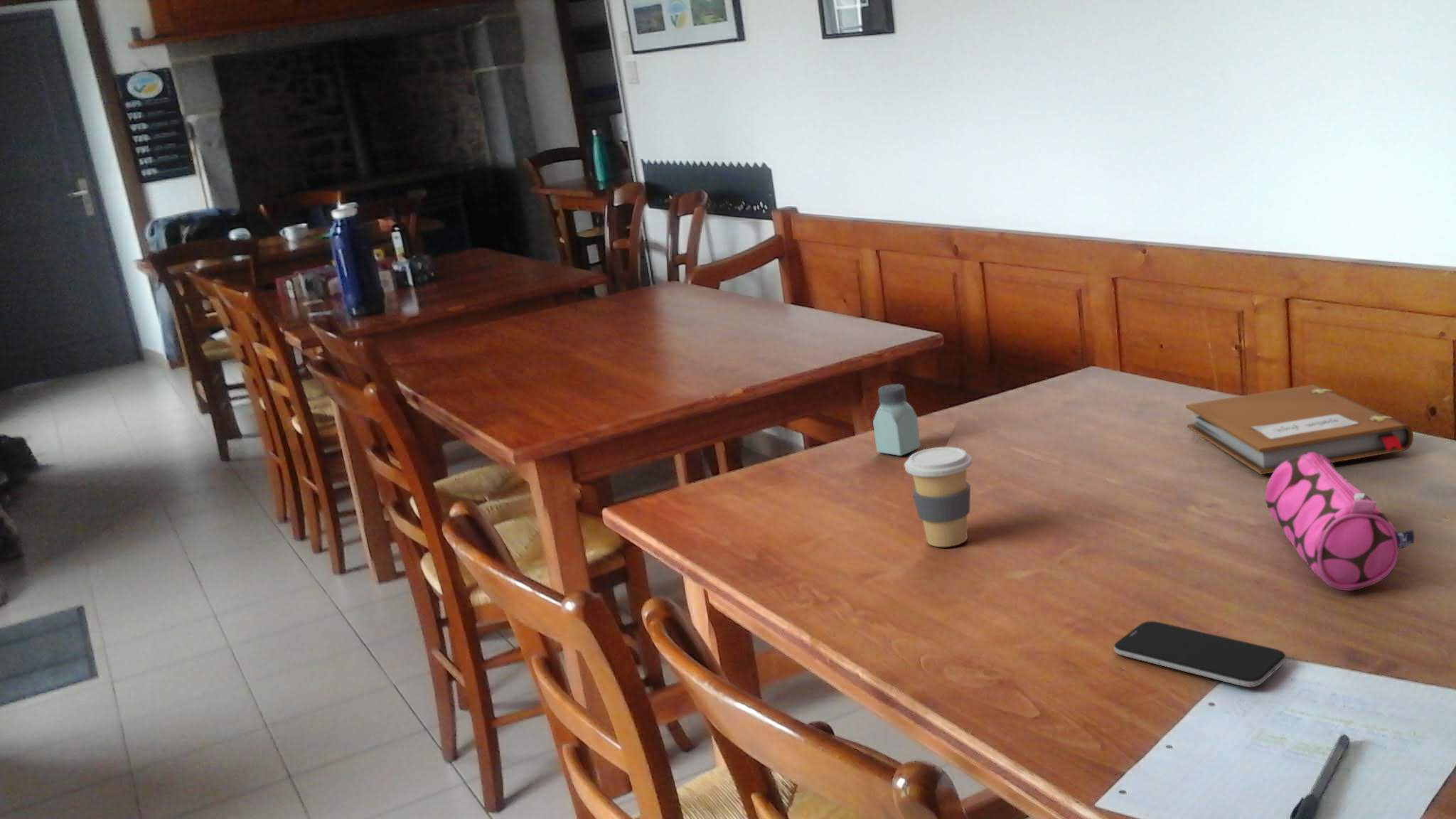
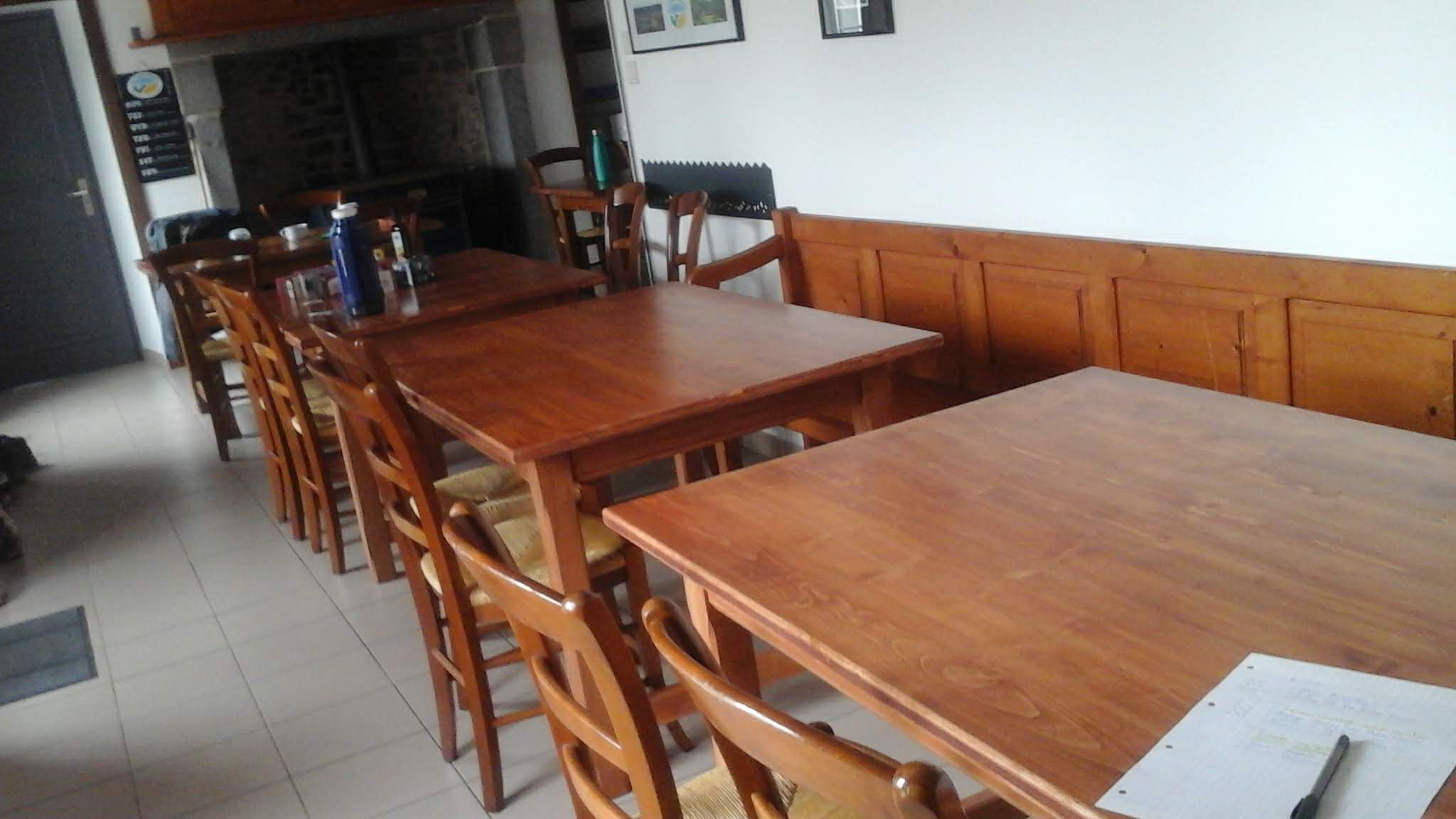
- smartphone (1197, 652)
- coffee cup (942, 498)
- saltshaker (894, 419)
- pencil case (1329, 513)
- notebook (1295, 427)
